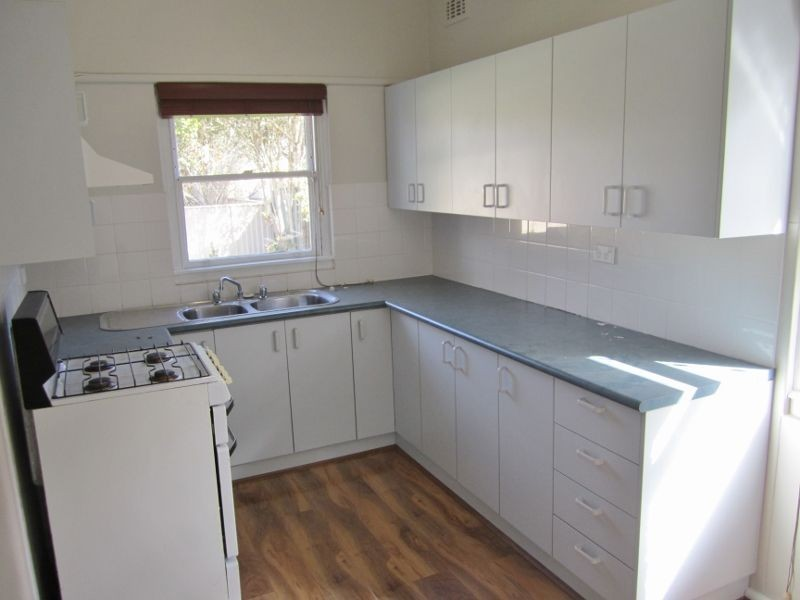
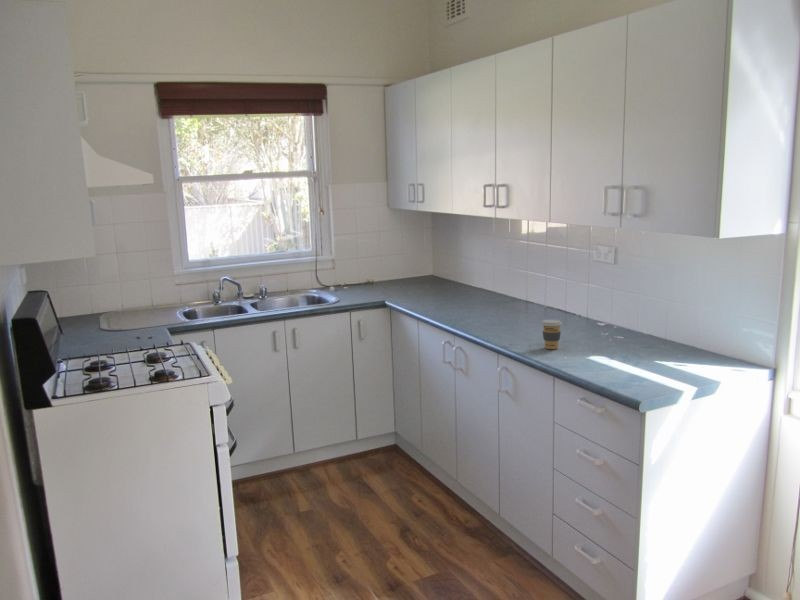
+ coffee cup (551, 334)
